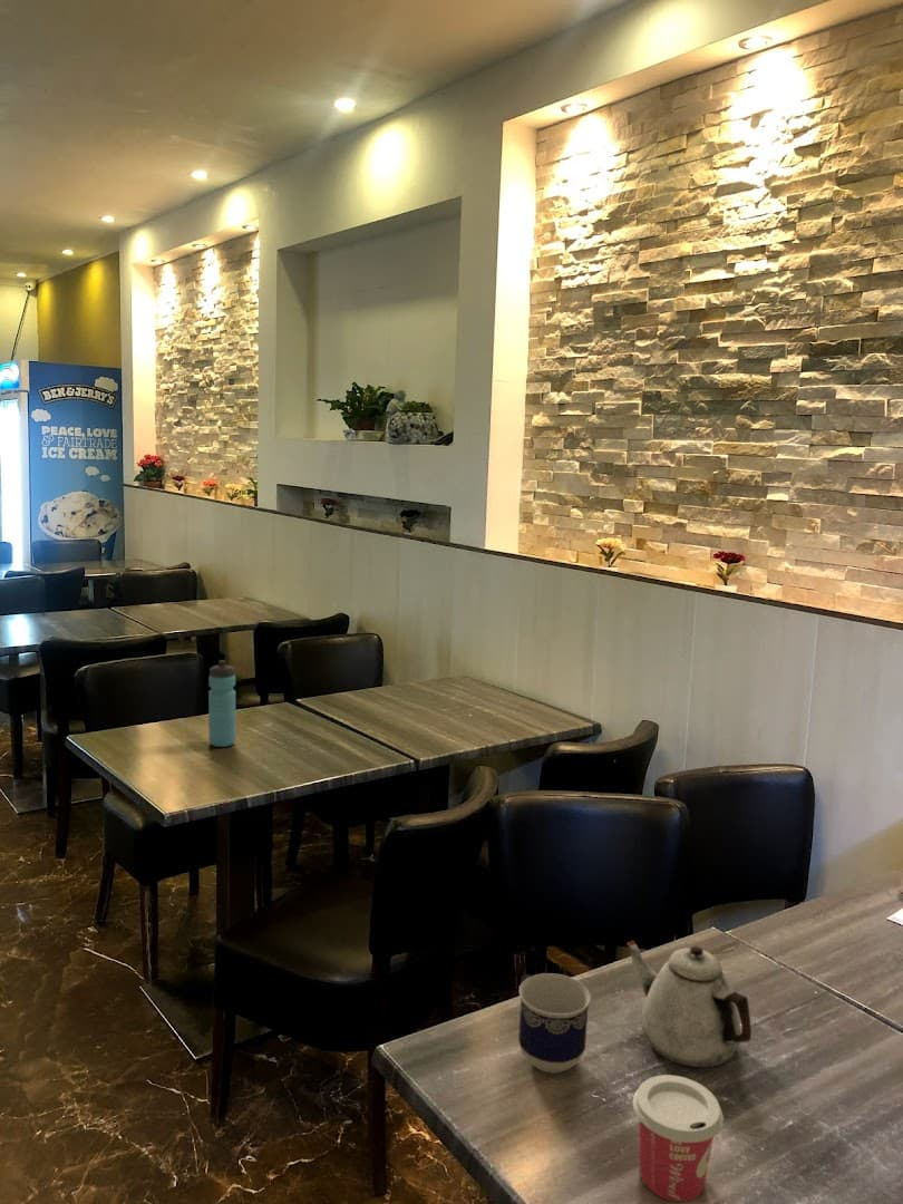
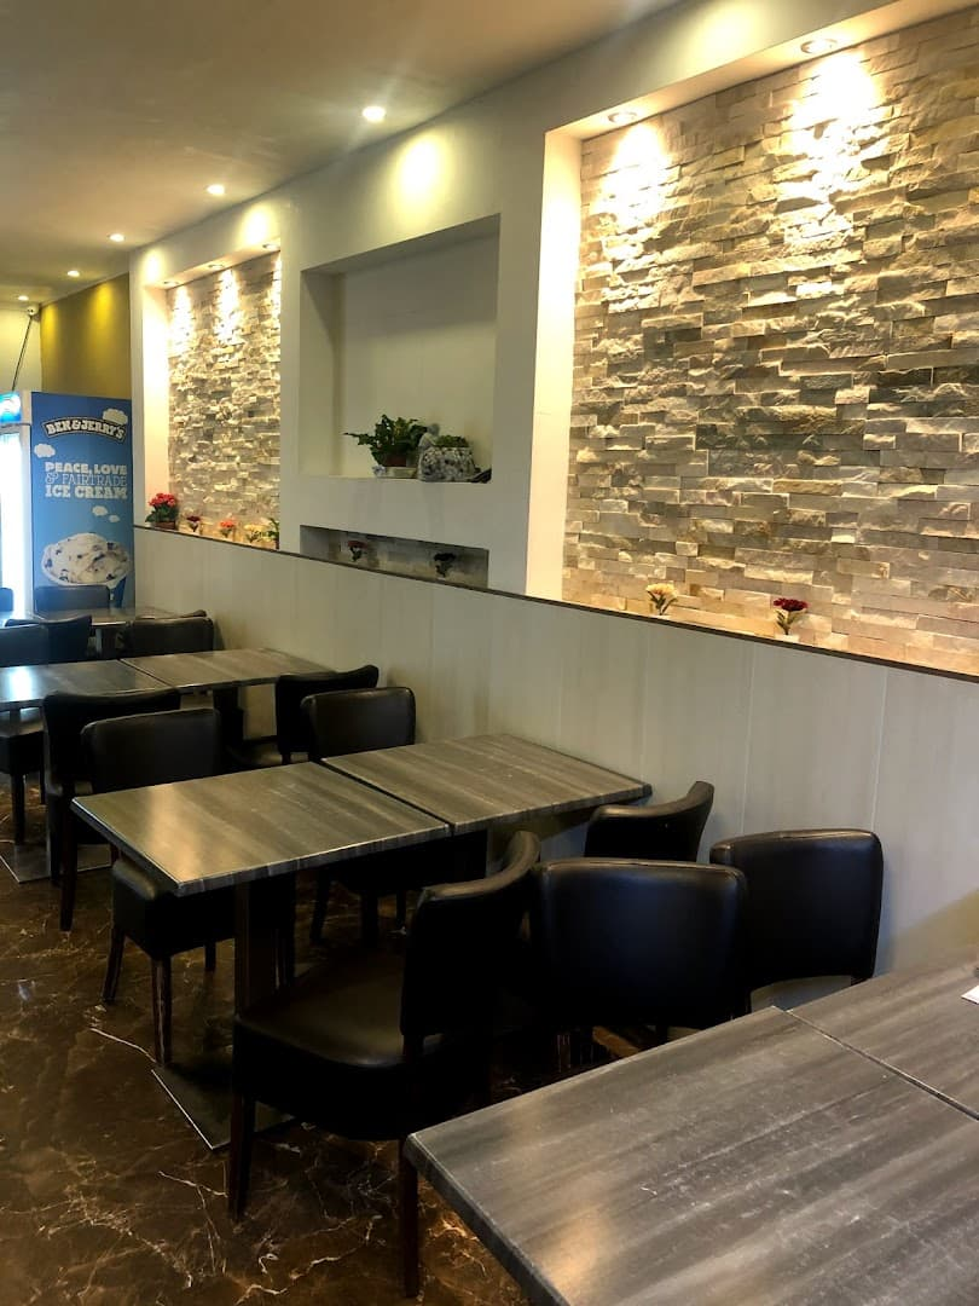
- cup (546, 1020)
- teapot (684, 990)
- water bottle (222, 702)
- cup (674, 1139)
